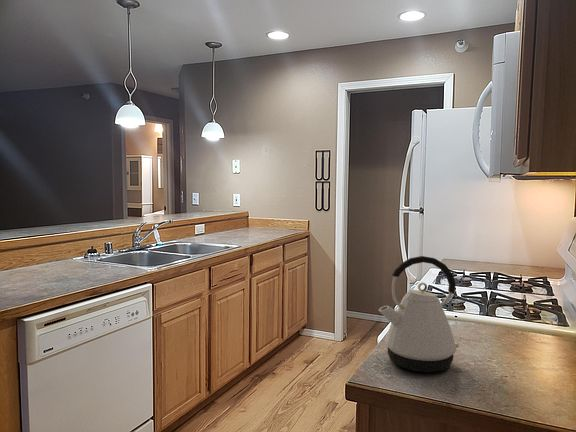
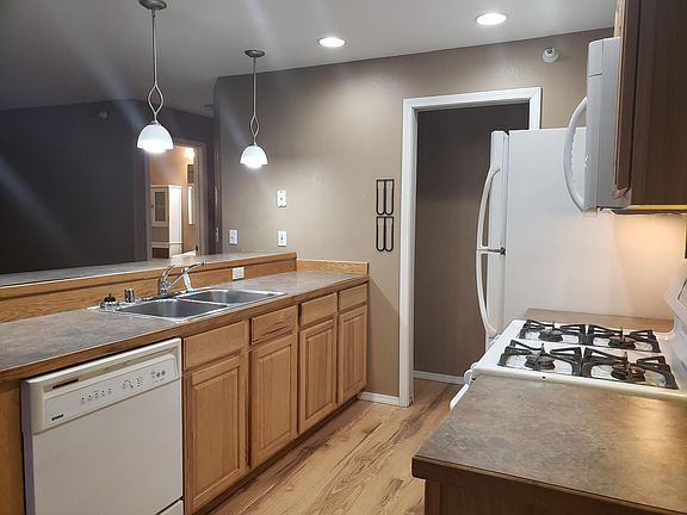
- kettle (419, 309)
